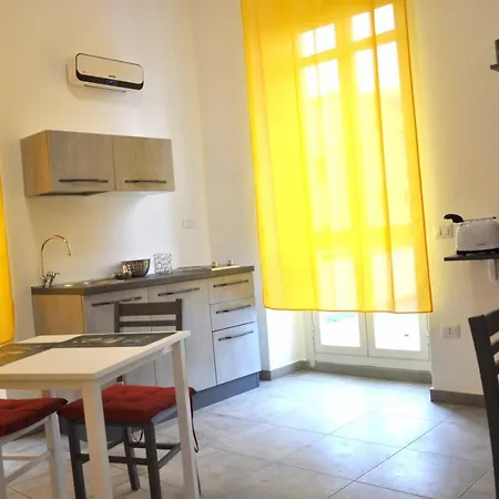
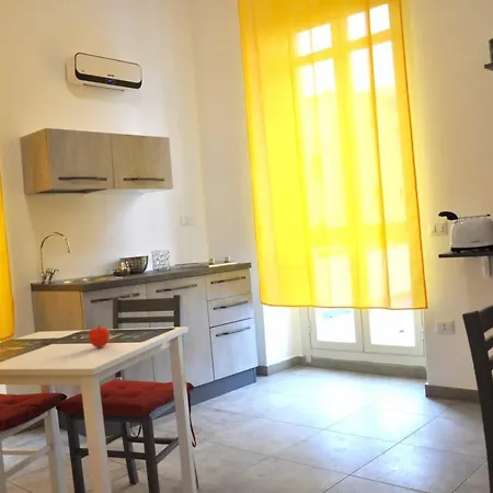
+ fruit (99, 335)
